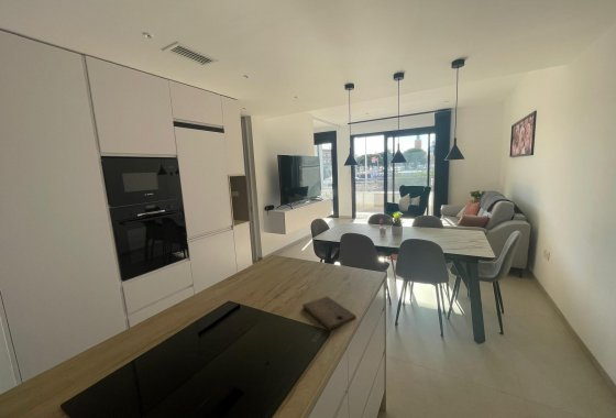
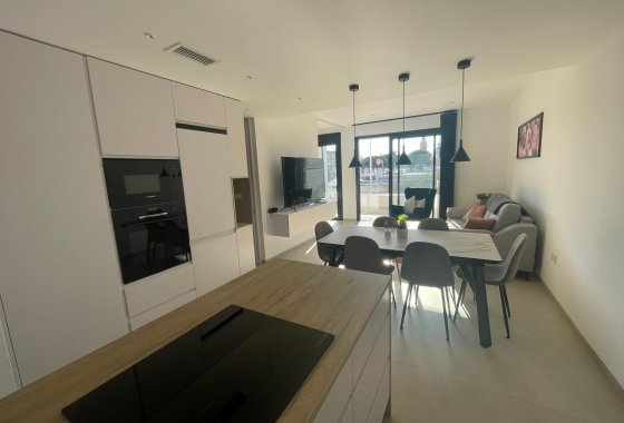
- cutting board (328, 310)
